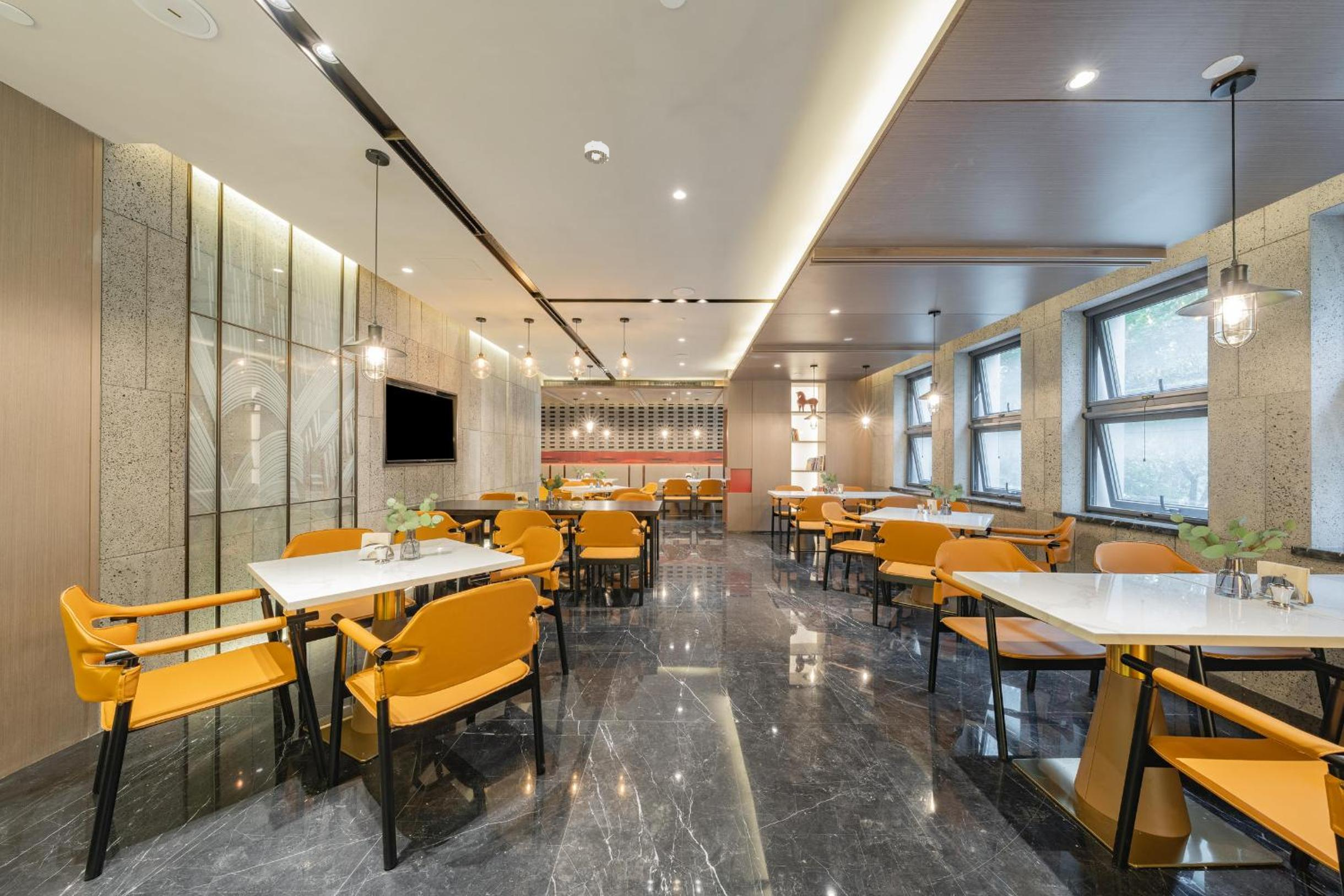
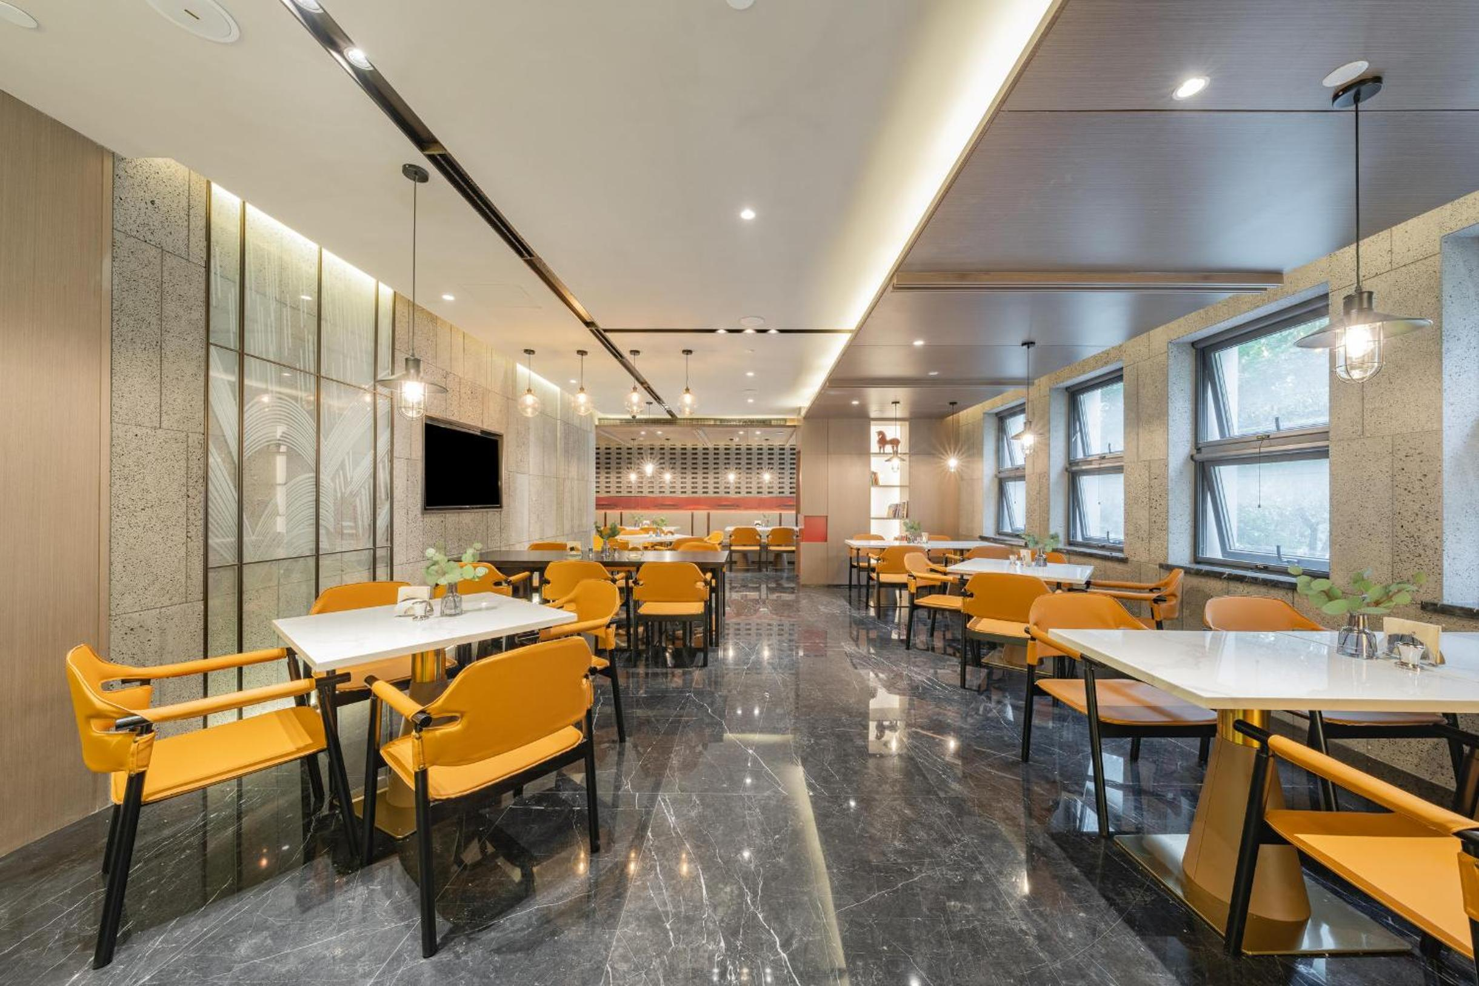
- smoke detector (597, 152)
